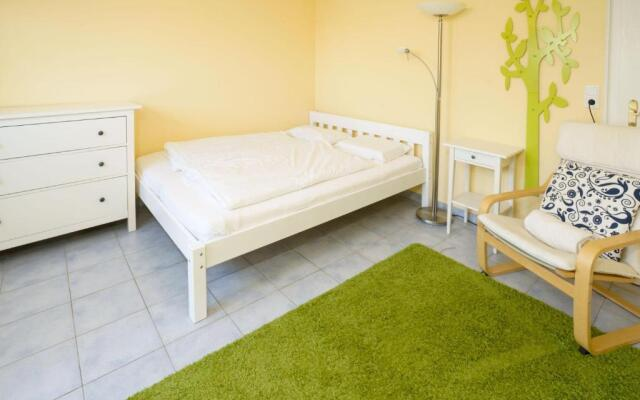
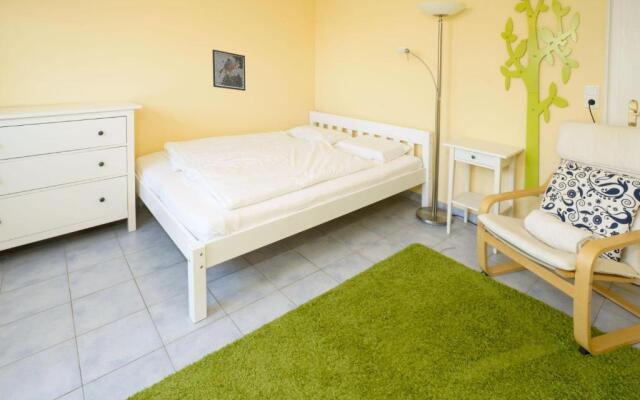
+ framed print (229, 70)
